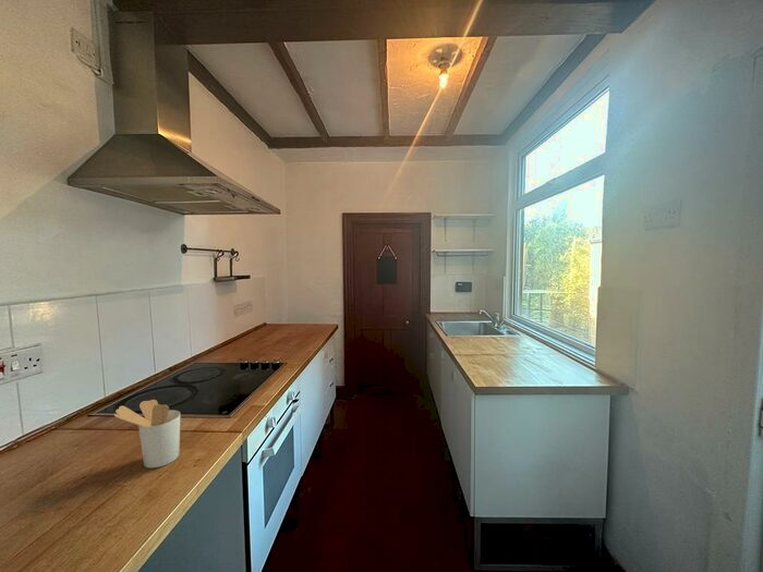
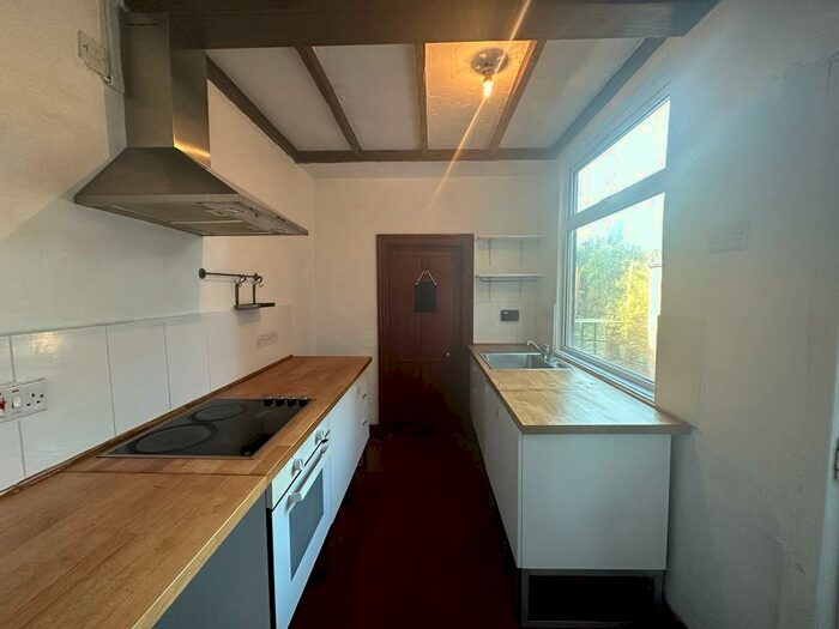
- utensil holder (148, 431)
